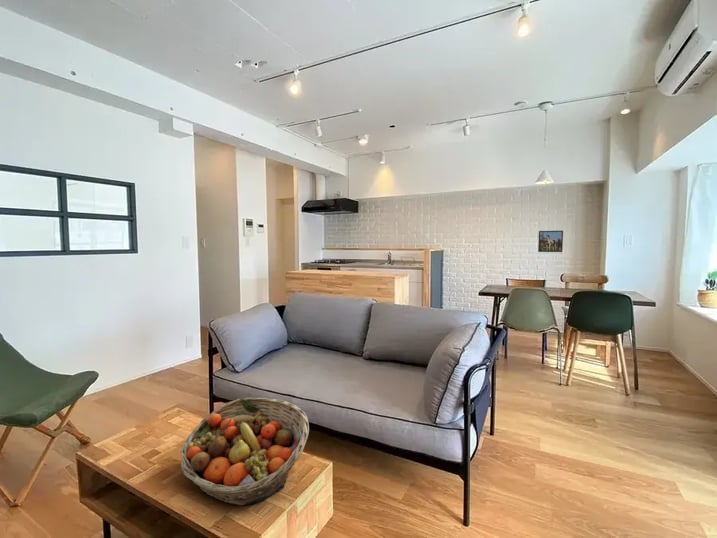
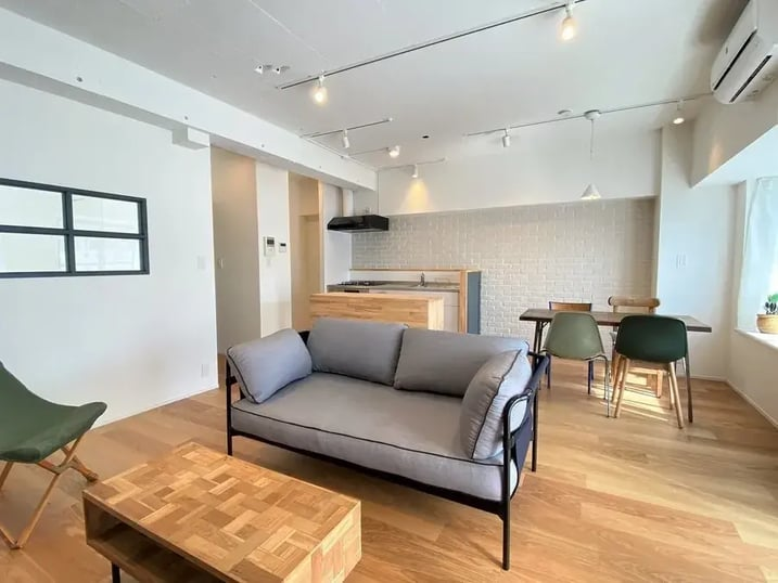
- fruit basket (246, 446)
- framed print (550, 241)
